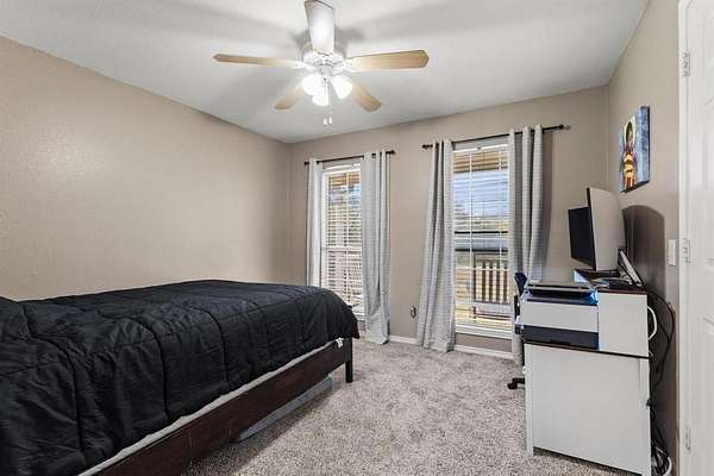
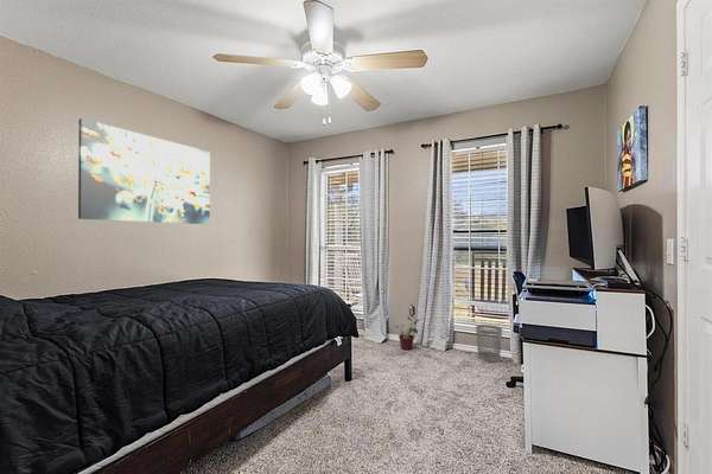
+ wastebasket (488, 344)
+ wall art (154, 179)
+ potted plant (409, 331)
